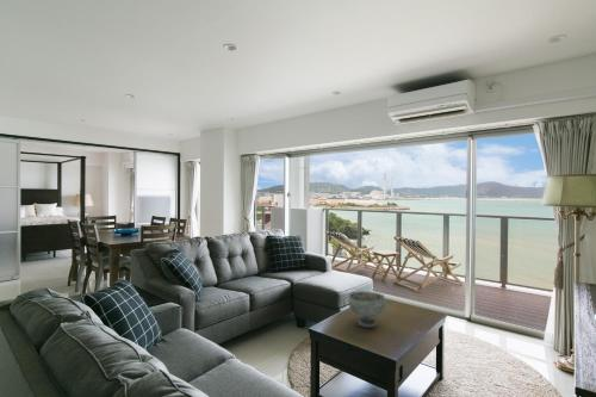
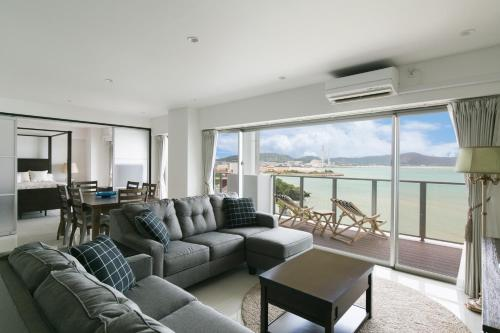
- decorative bowl (366, 309)
